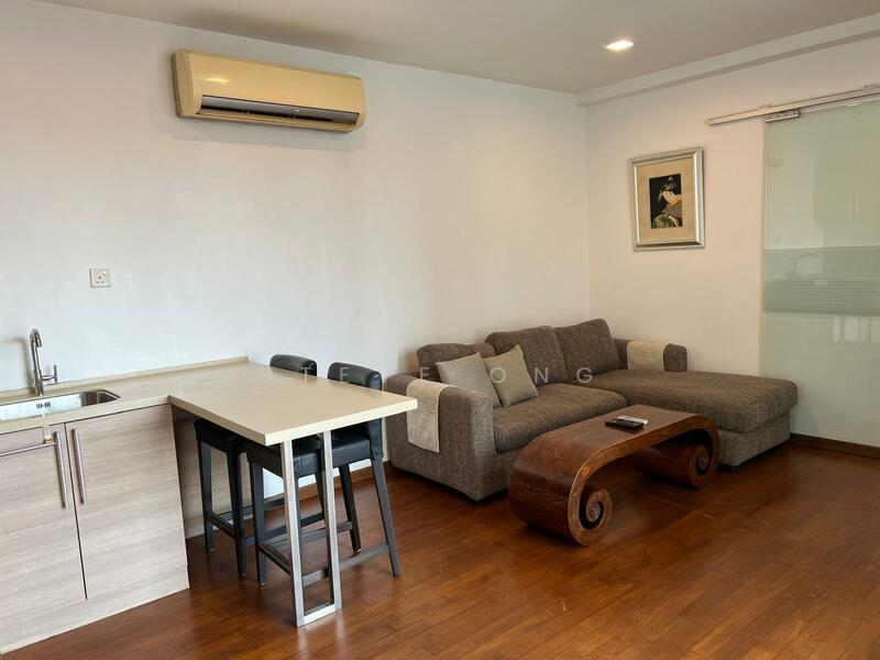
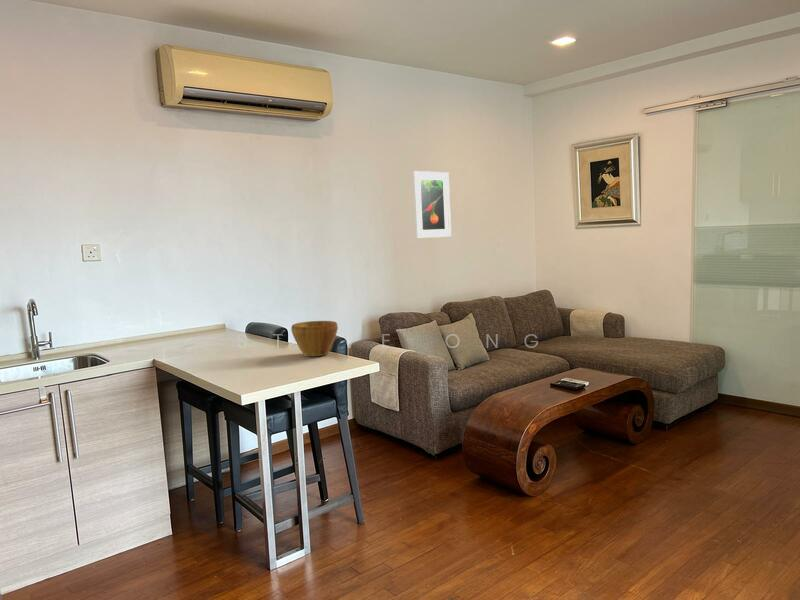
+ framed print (432, 204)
+ bowl (315, 339)
